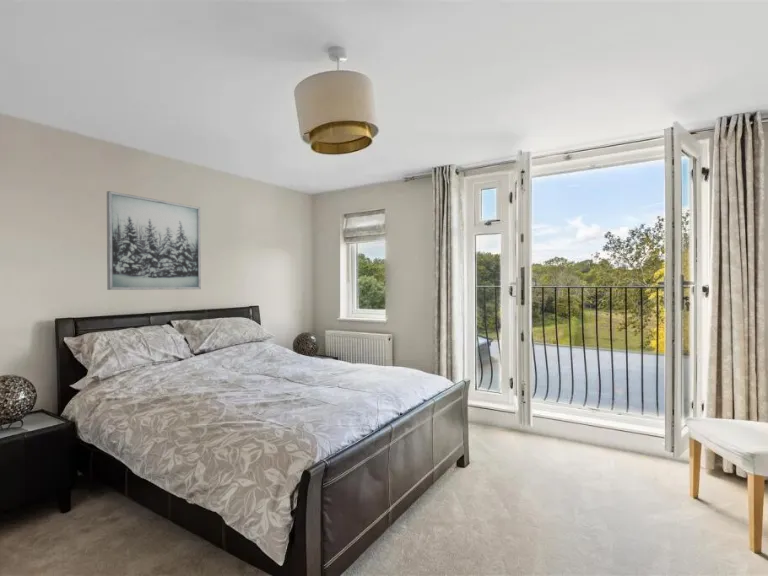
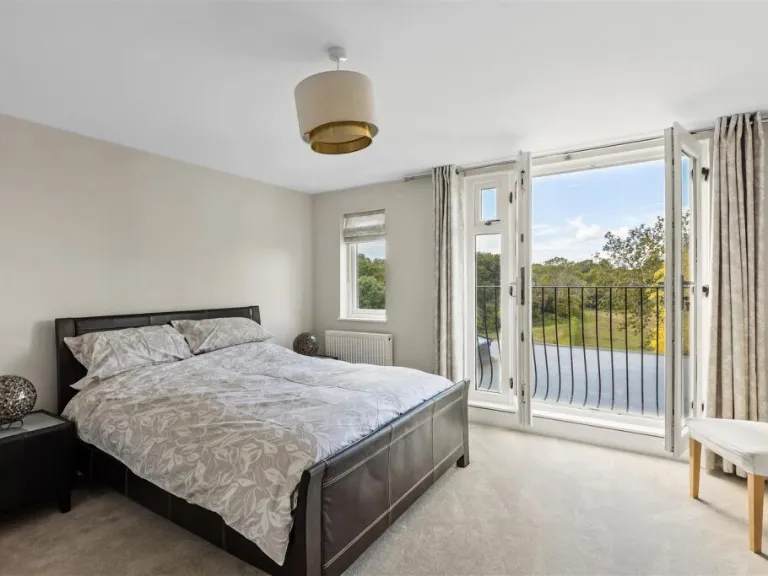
- wall art (157, 244)
